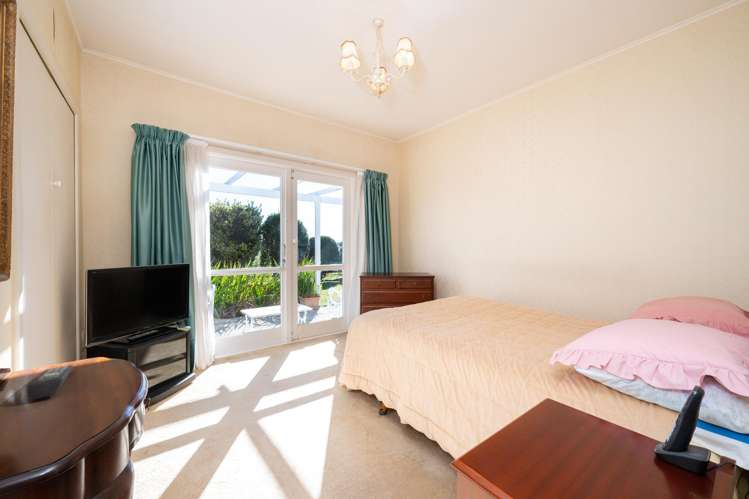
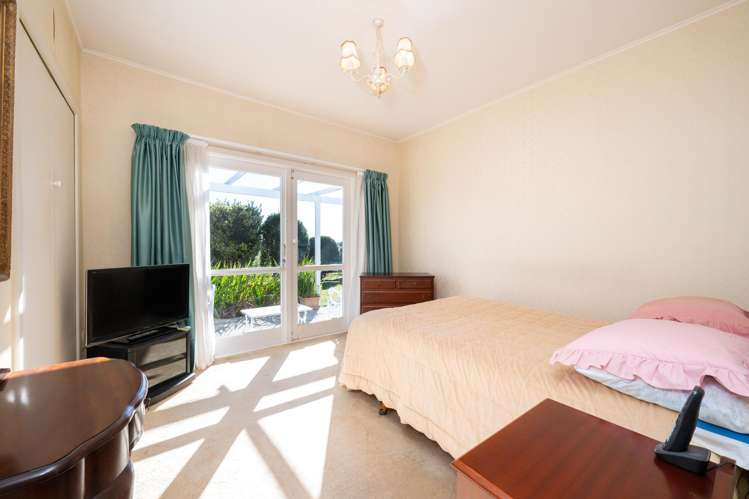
- remote control (52, 378)
